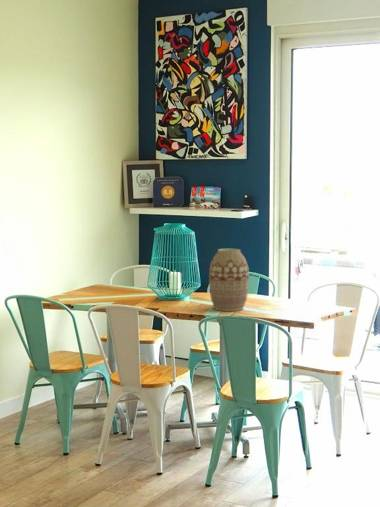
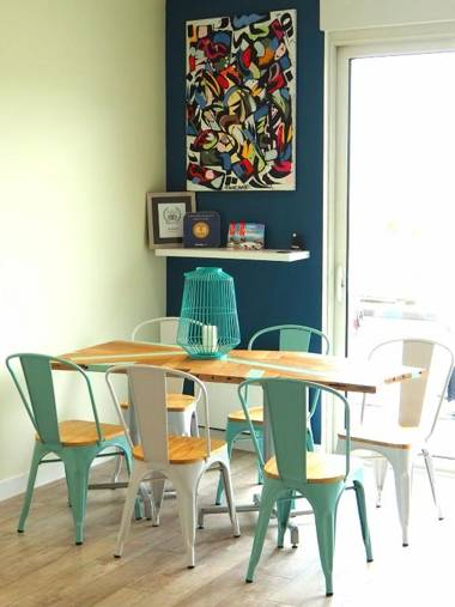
- vase (228, 279)
